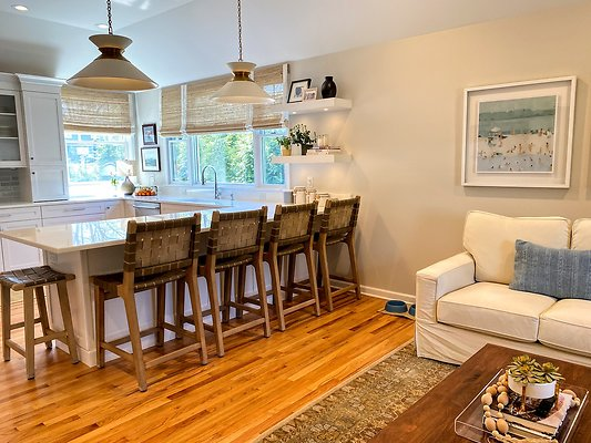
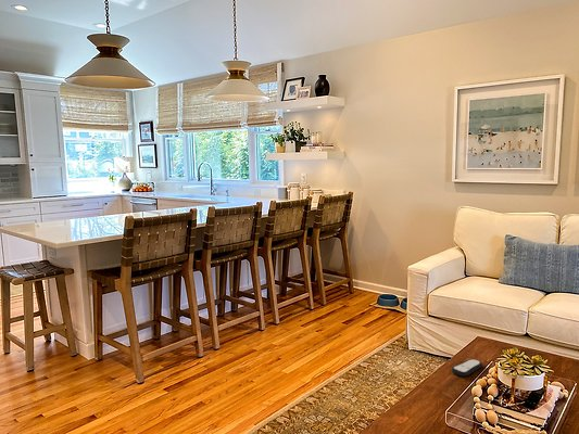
+ remote control (467, 367)
